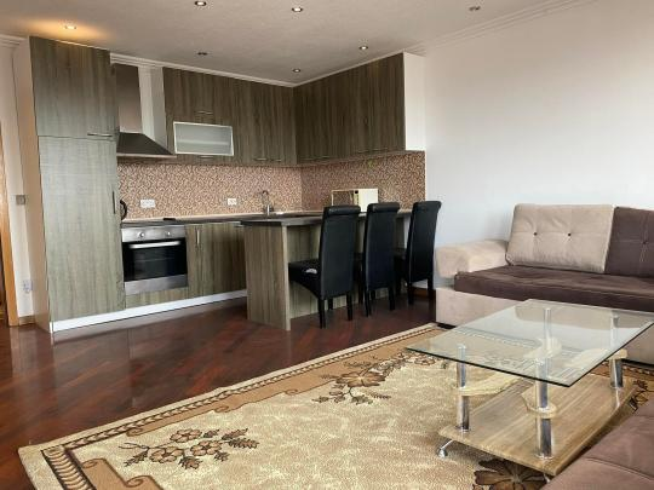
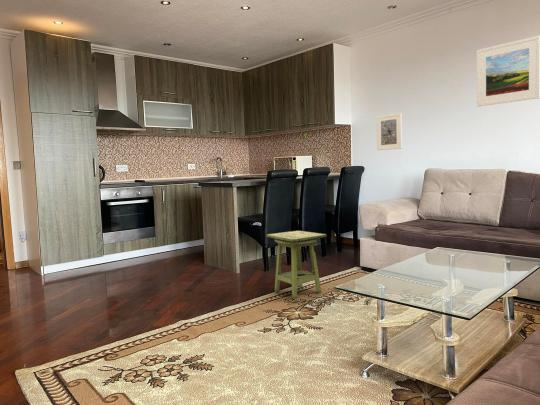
+ side table (297, 263)
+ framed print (507, 73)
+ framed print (388, 132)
